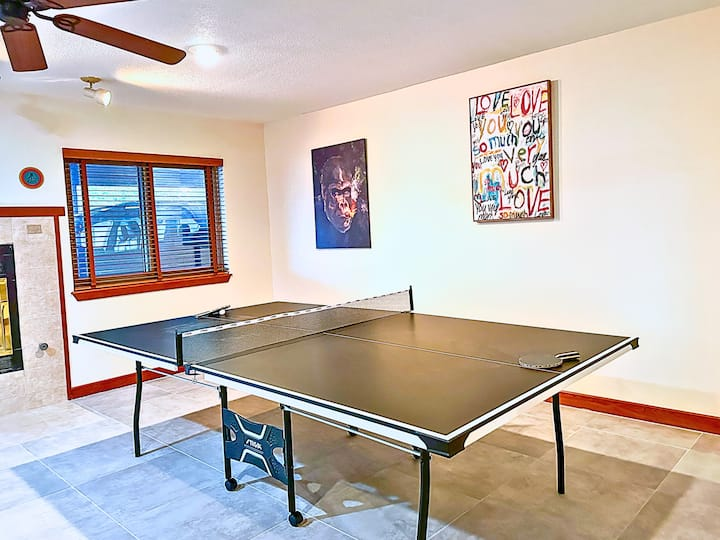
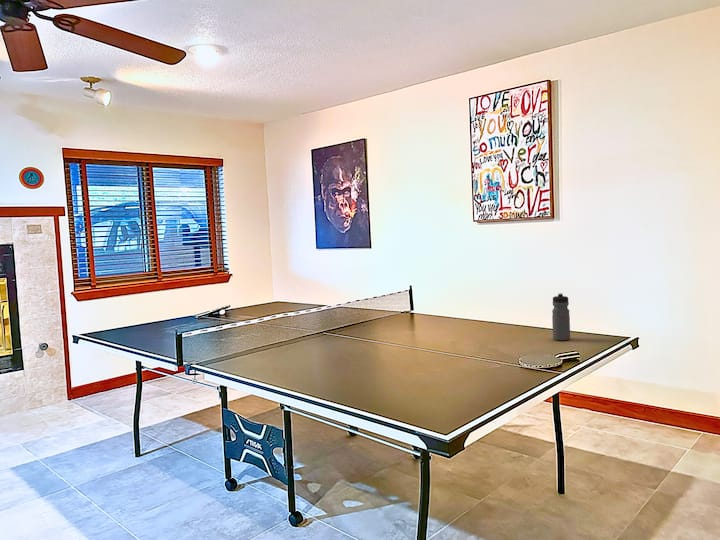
+ water bottle (560, 316)
